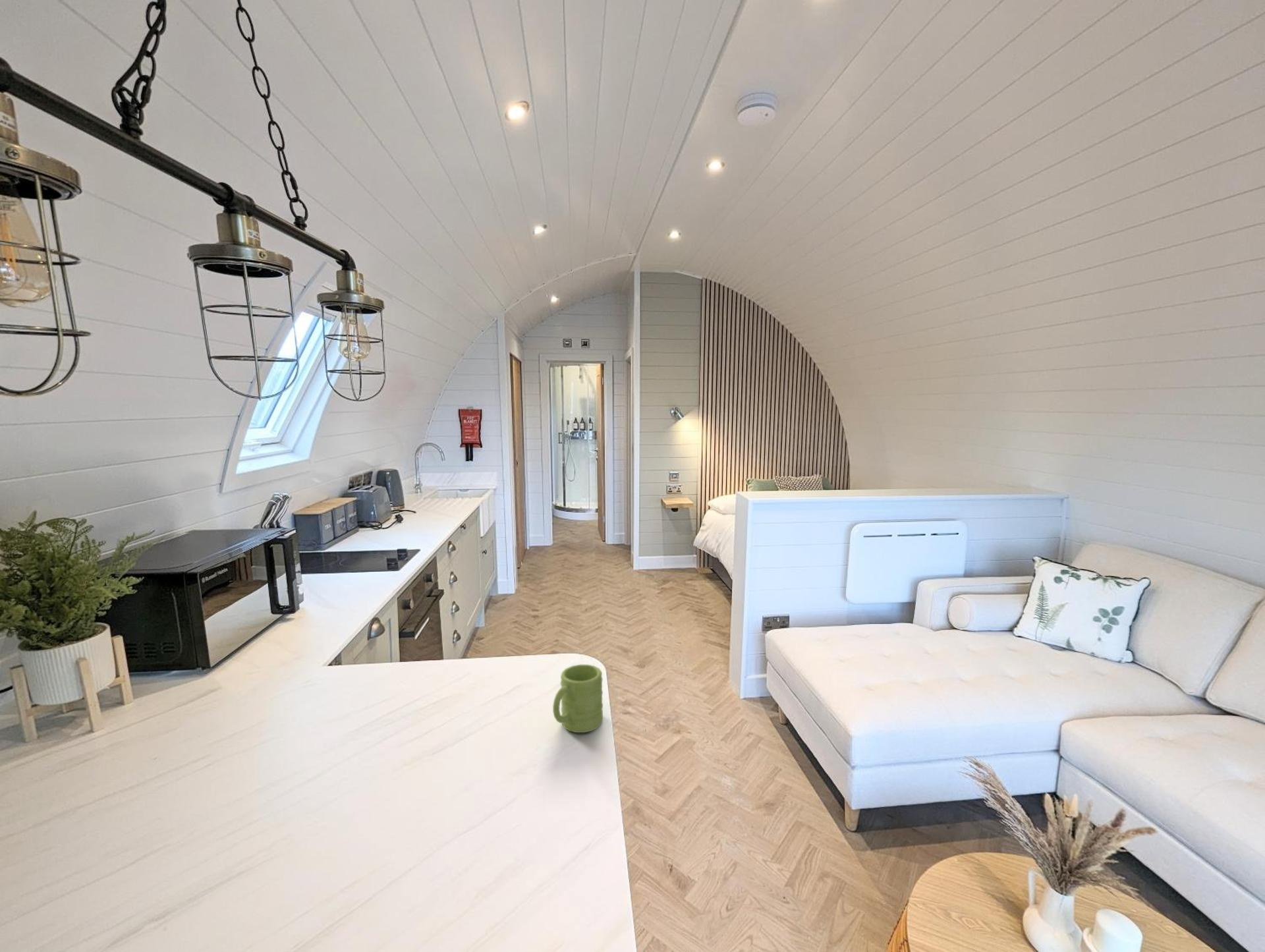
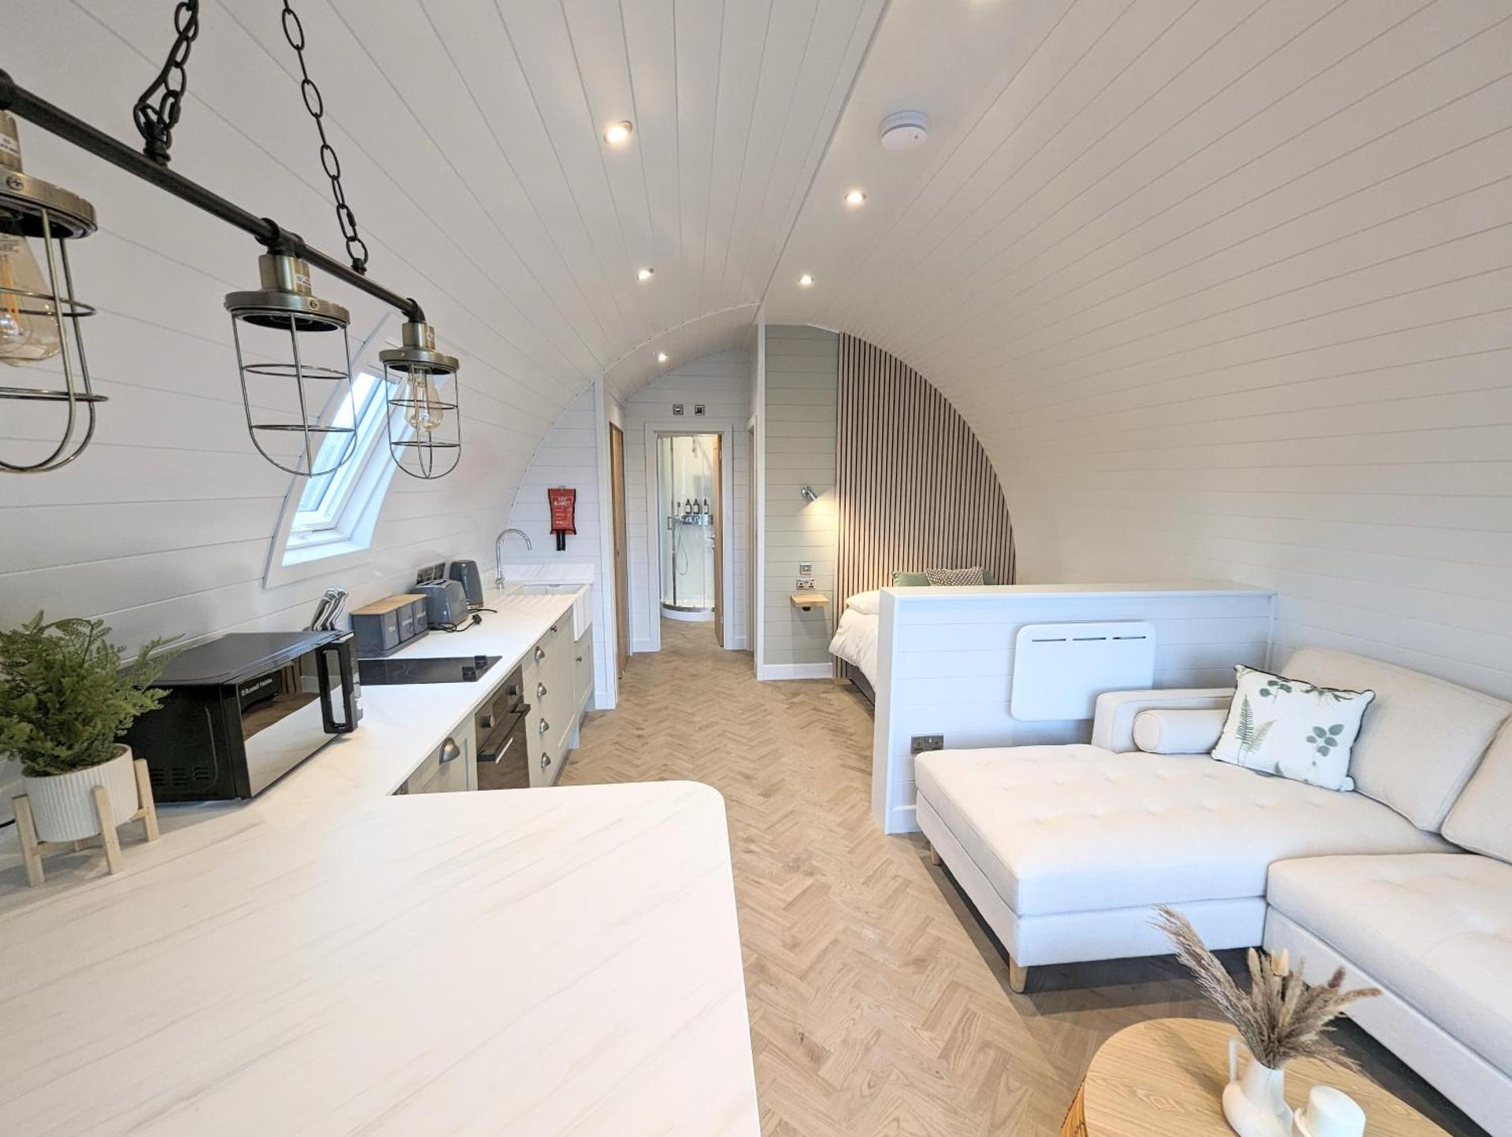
- mug (575, 701)
